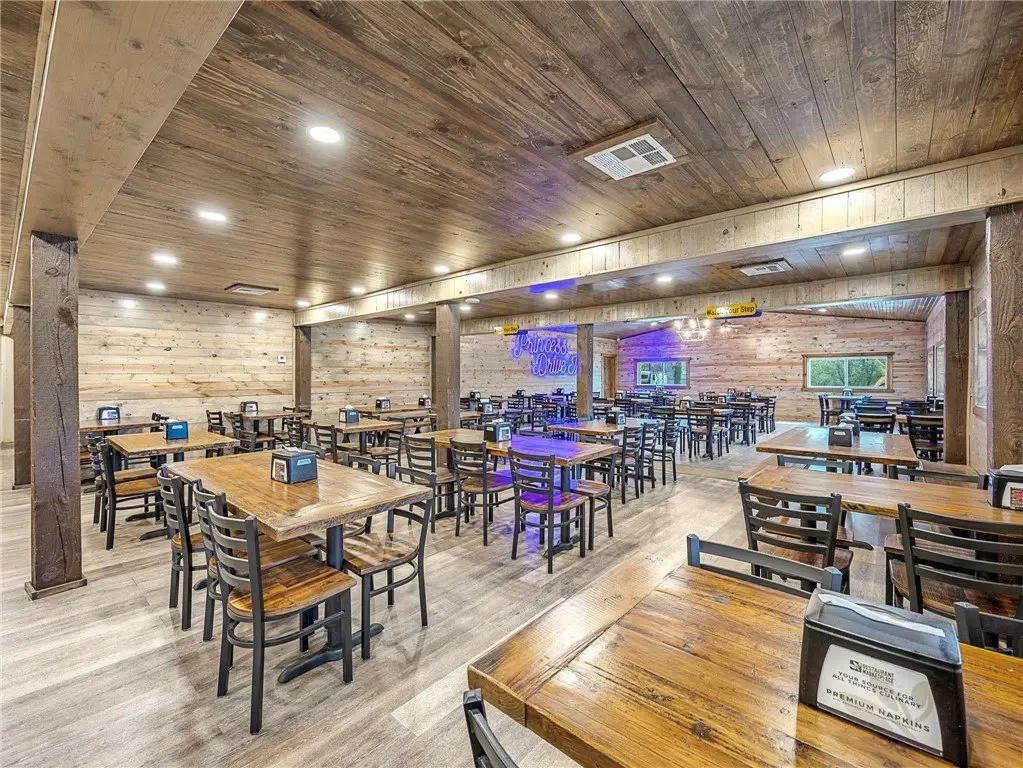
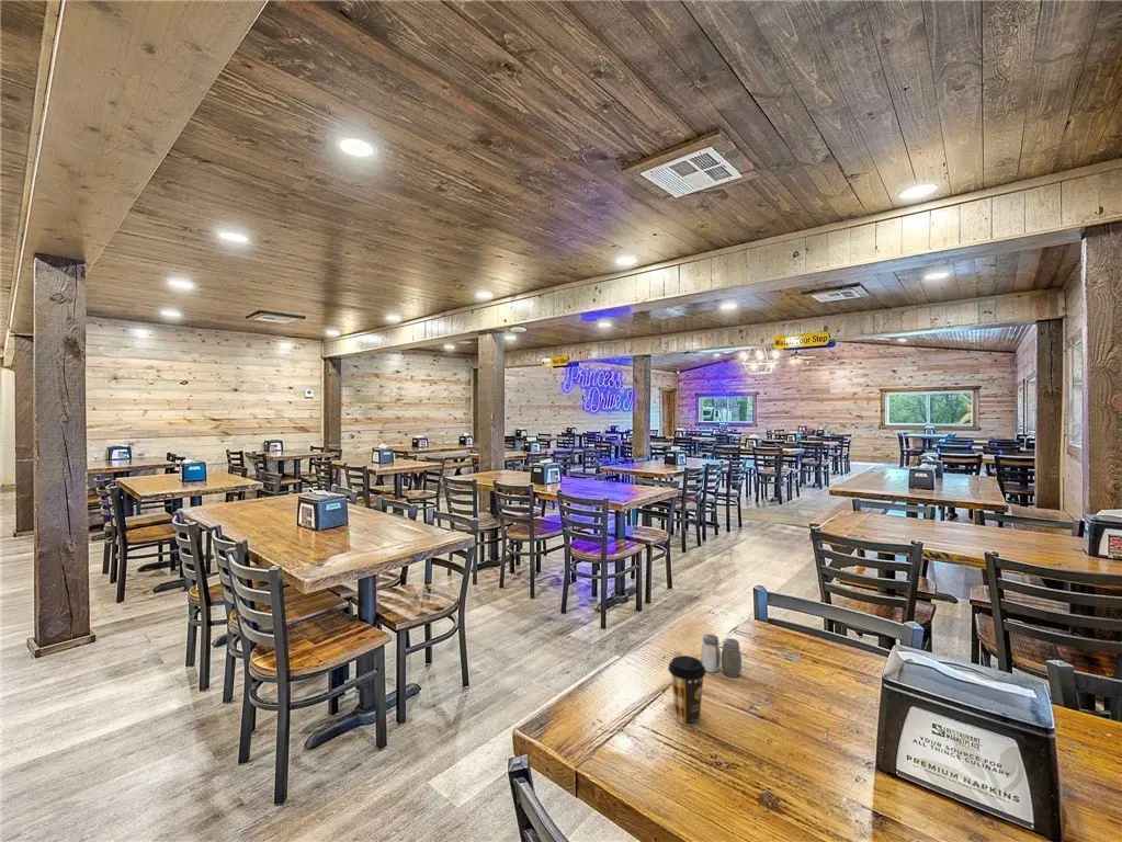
+ coffee cup (687, 690)
+ salt and pepper shaker (719, 655)
